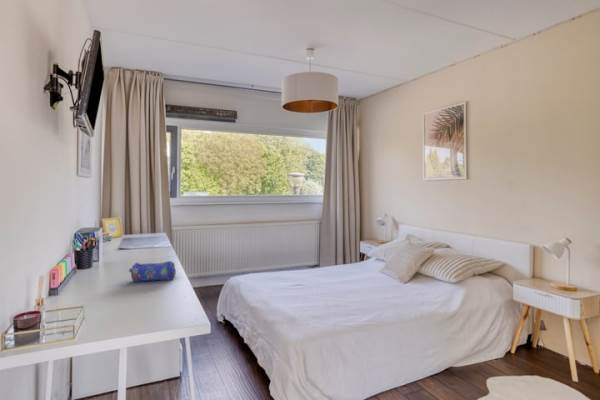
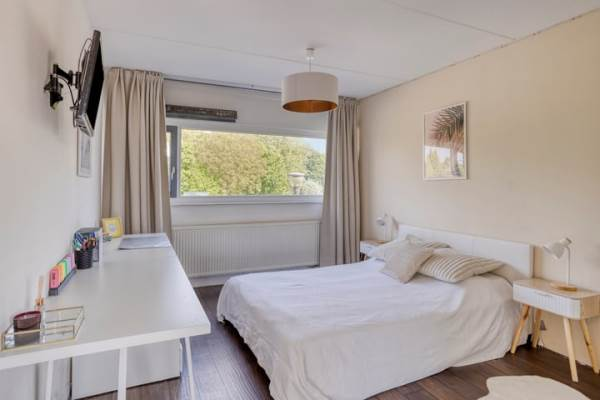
- pencil case (153, 270)
